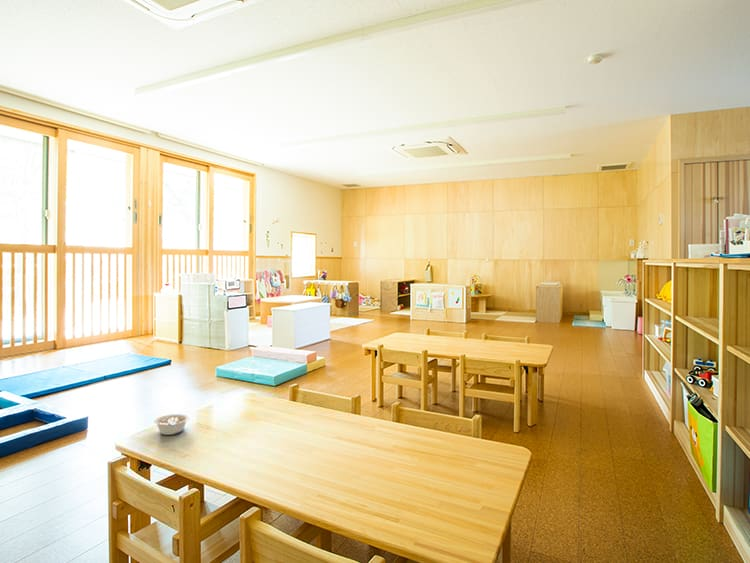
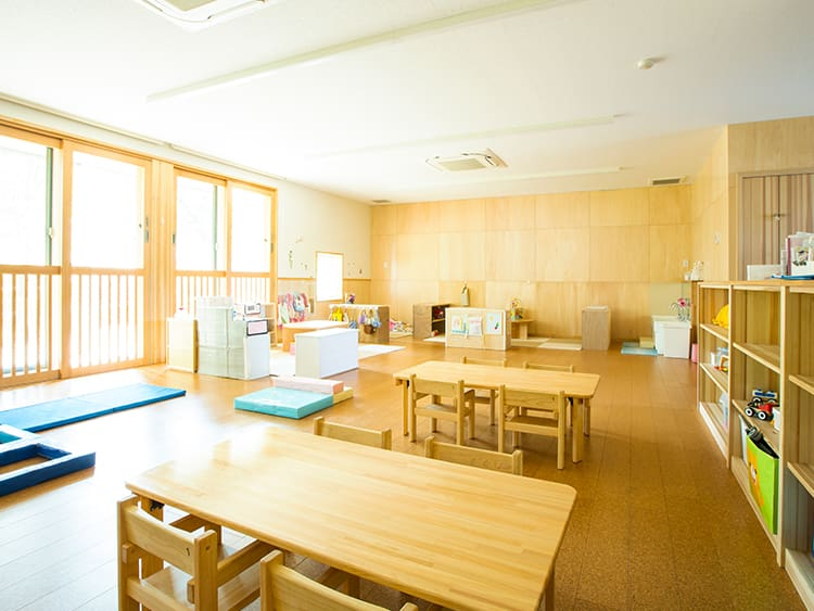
- legume (172, 424)
